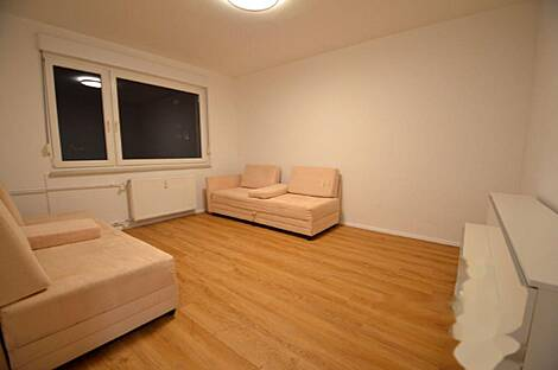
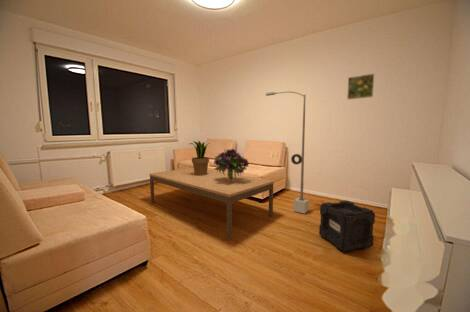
+ street lamp (292, 156)
+ coffee table (206, 192)
+ storage crate (345, 224)
+ bouquet (231, 164)
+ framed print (360, 87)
+ potted plant (200, 157)
